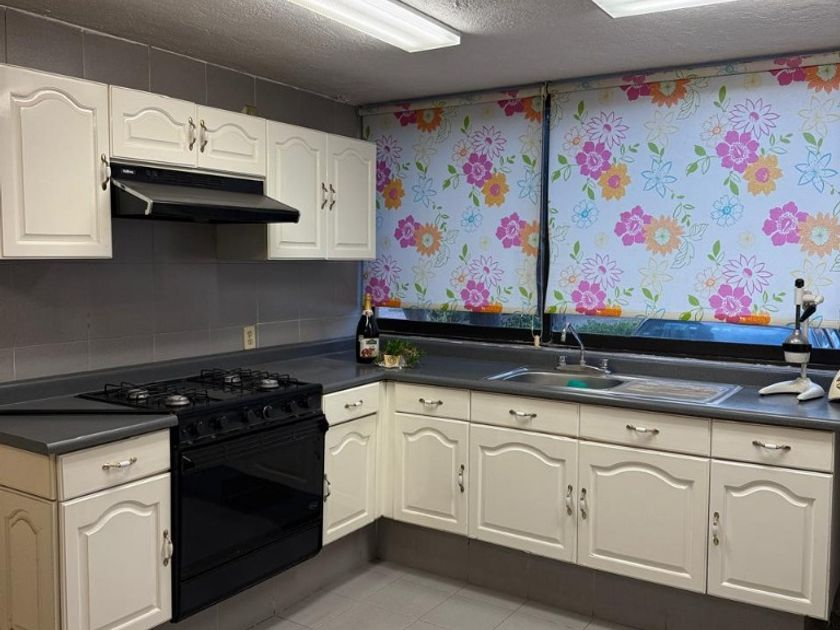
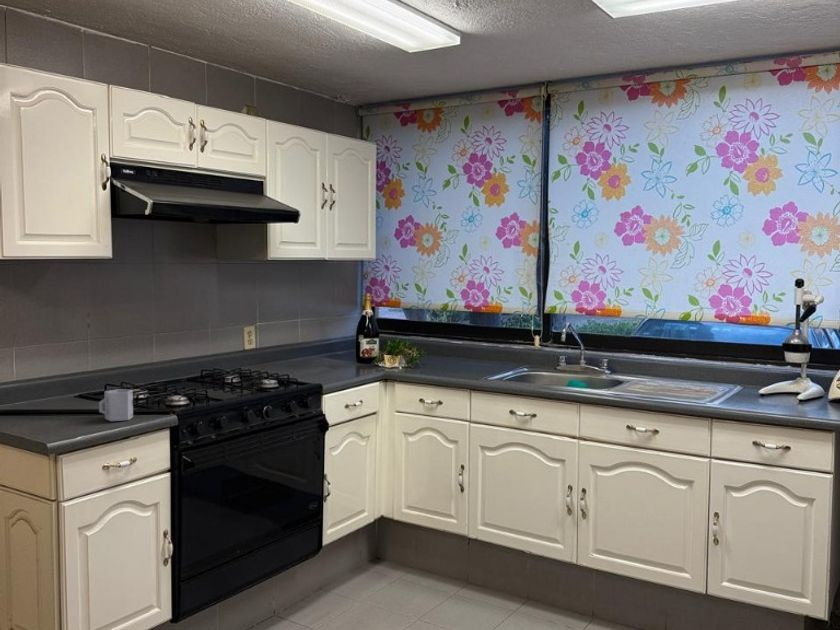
+ cup (116, 405)
